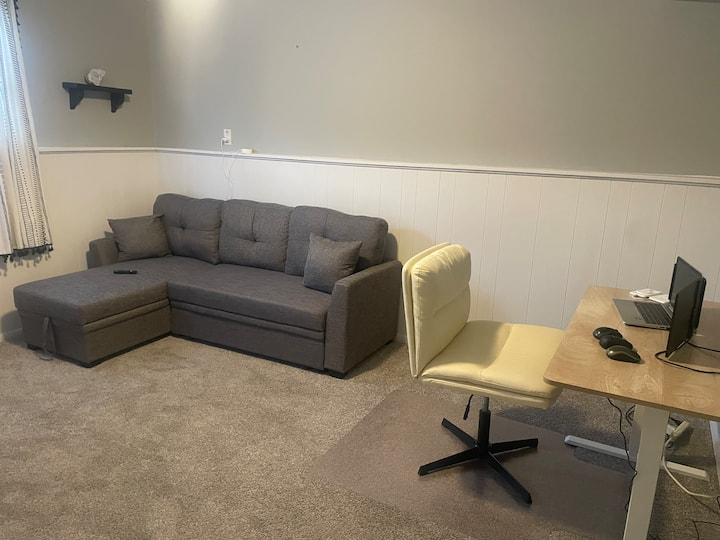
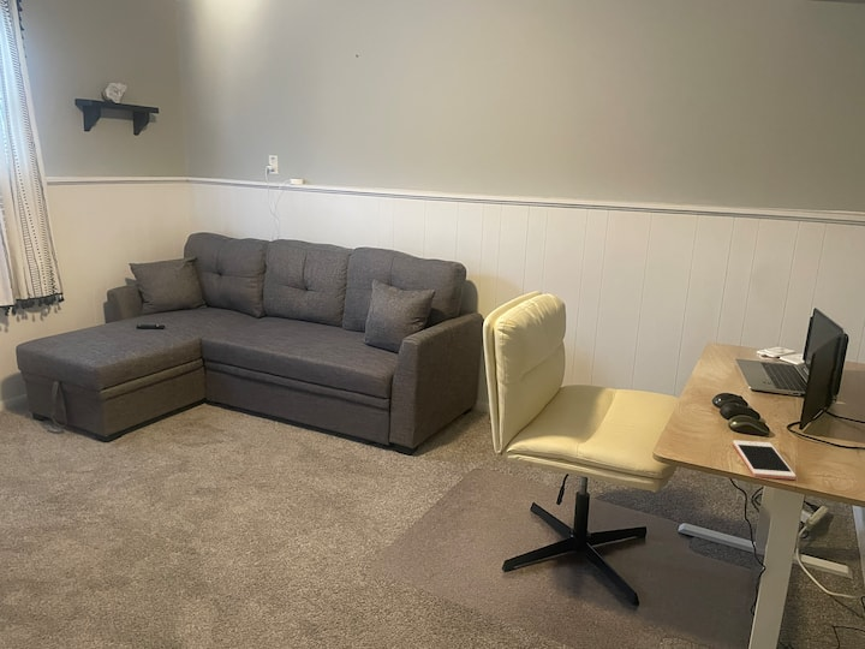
+ cell phone (762, 458)
